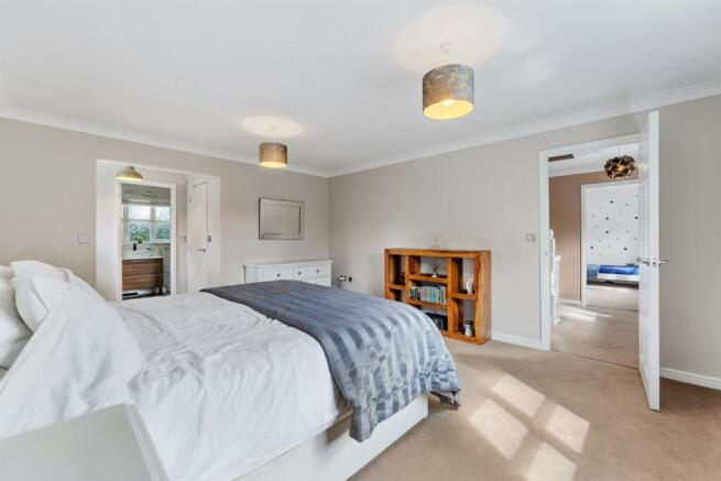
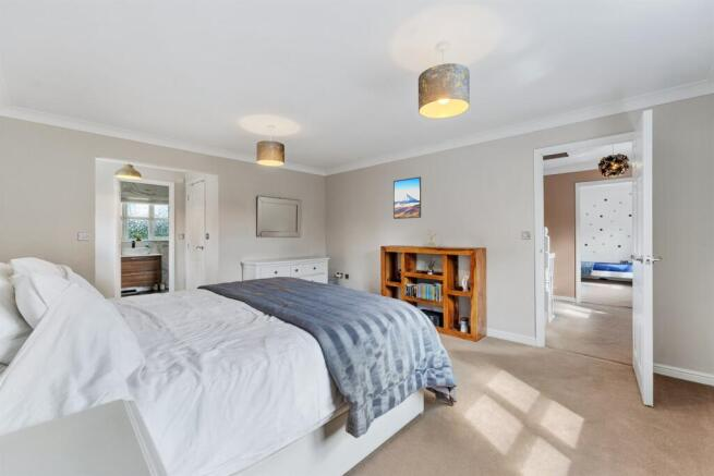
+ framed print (407, 198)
